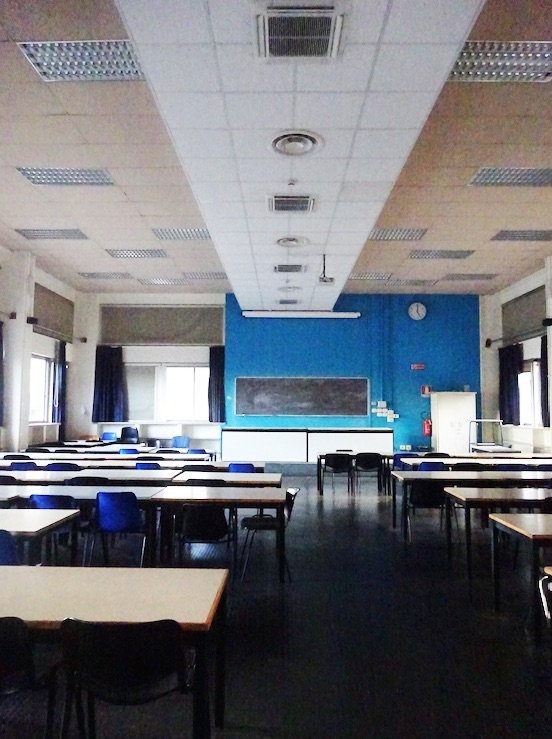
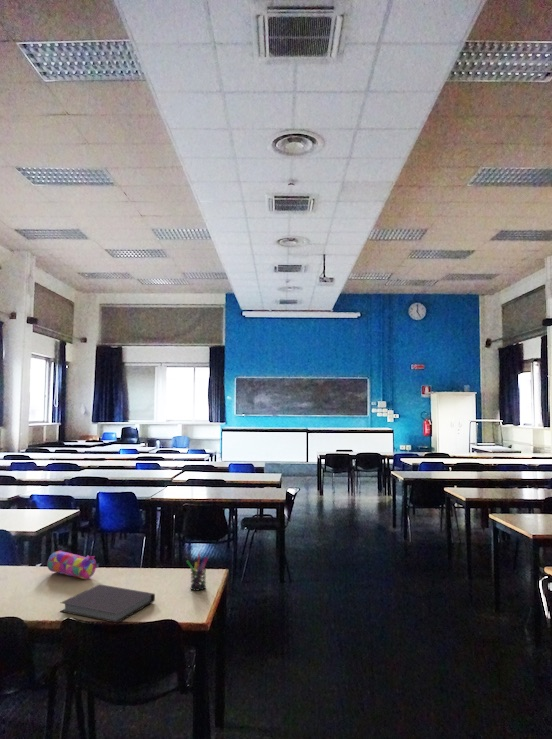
+ pen holder (196, 571)
+ pencil case (72, 564)
+ notebook (108, 601)
